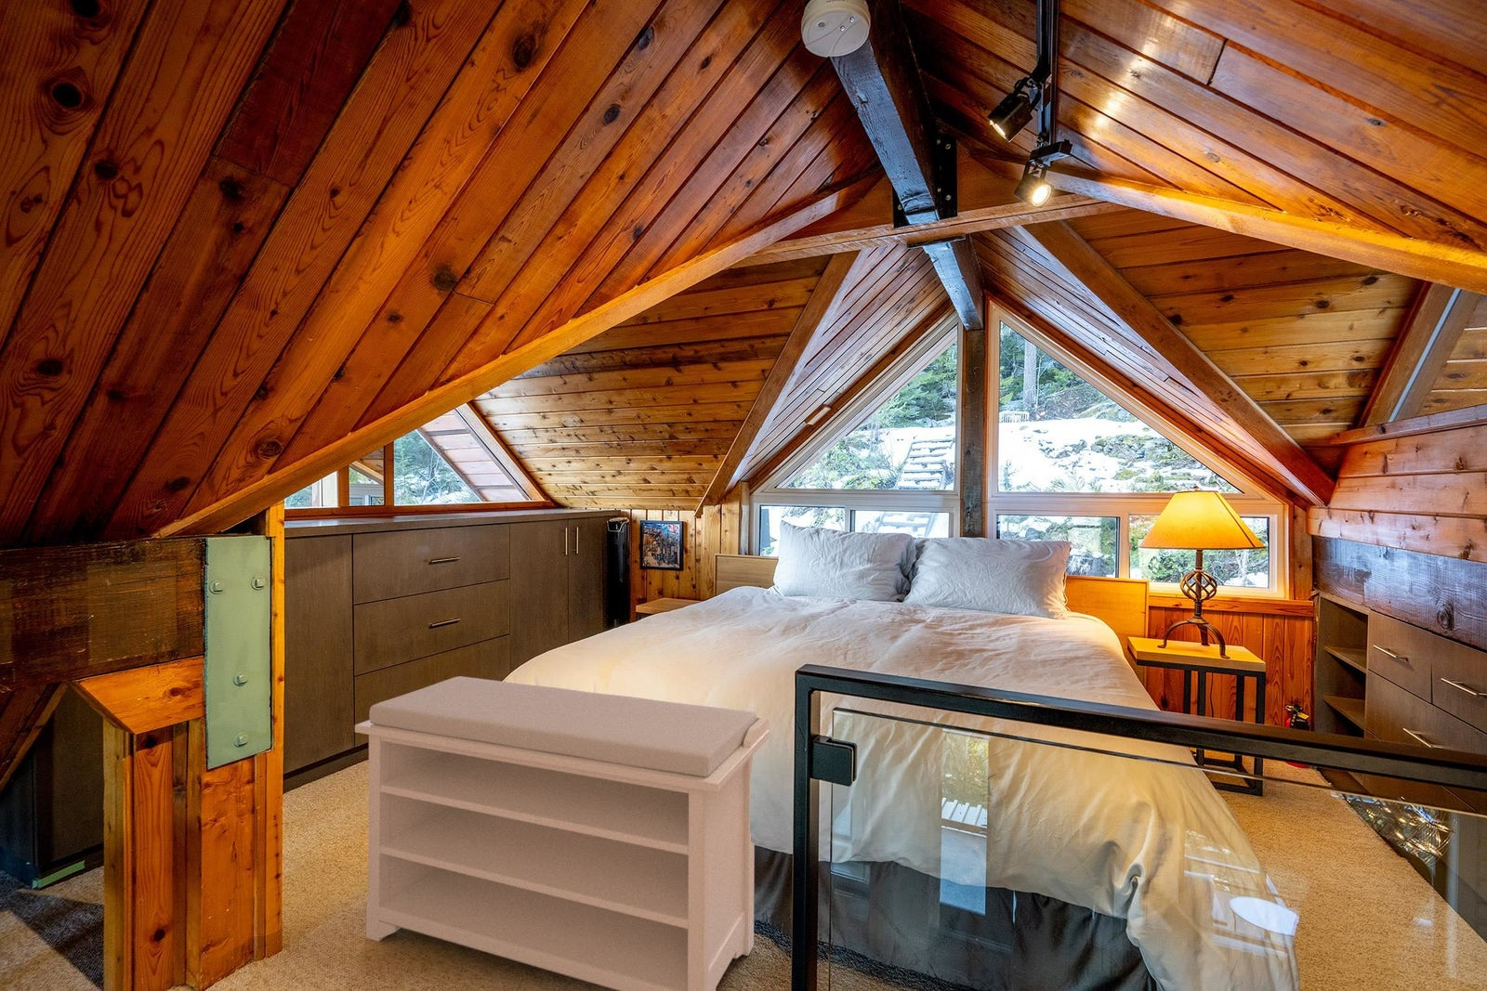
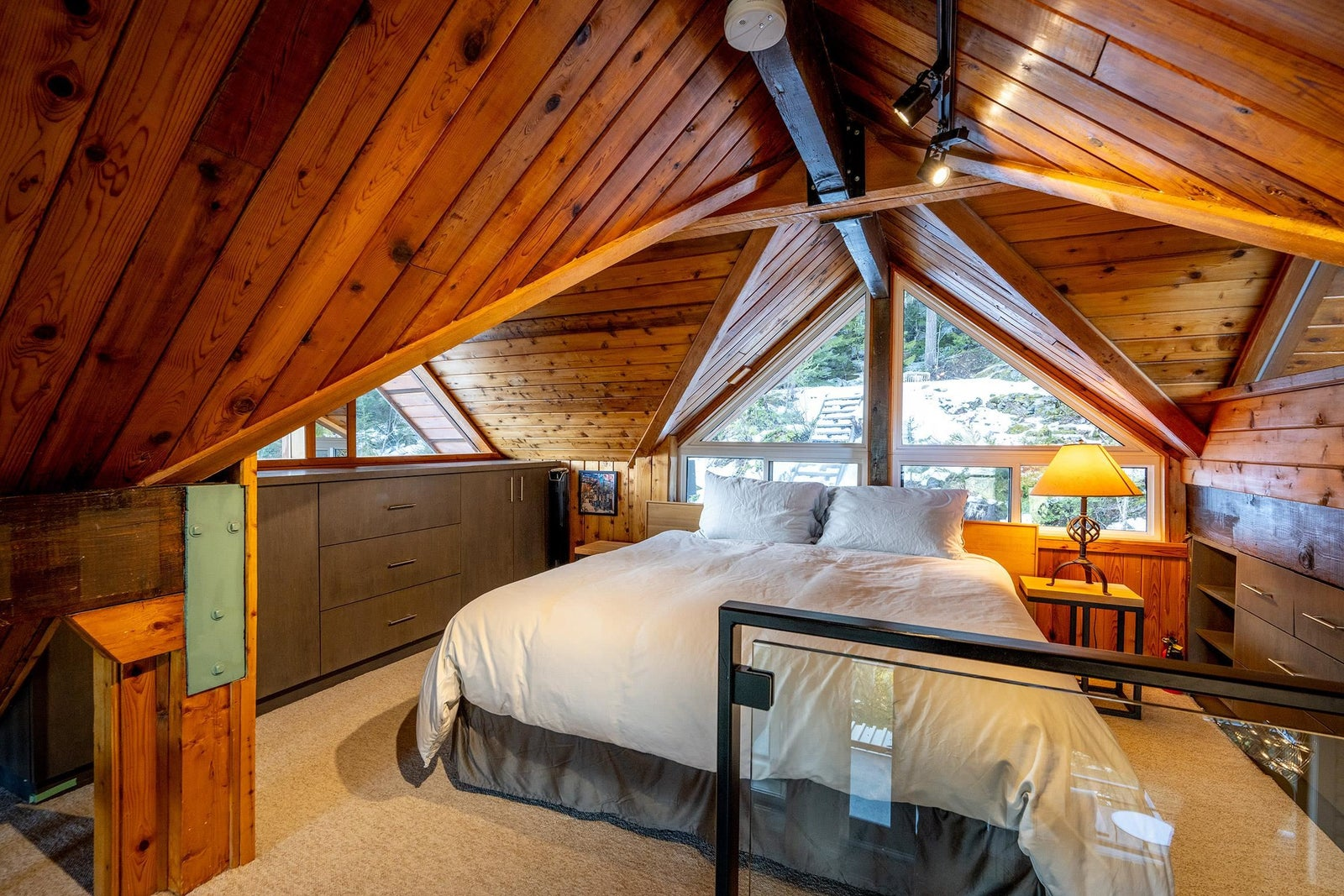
- bench (561, 825)
